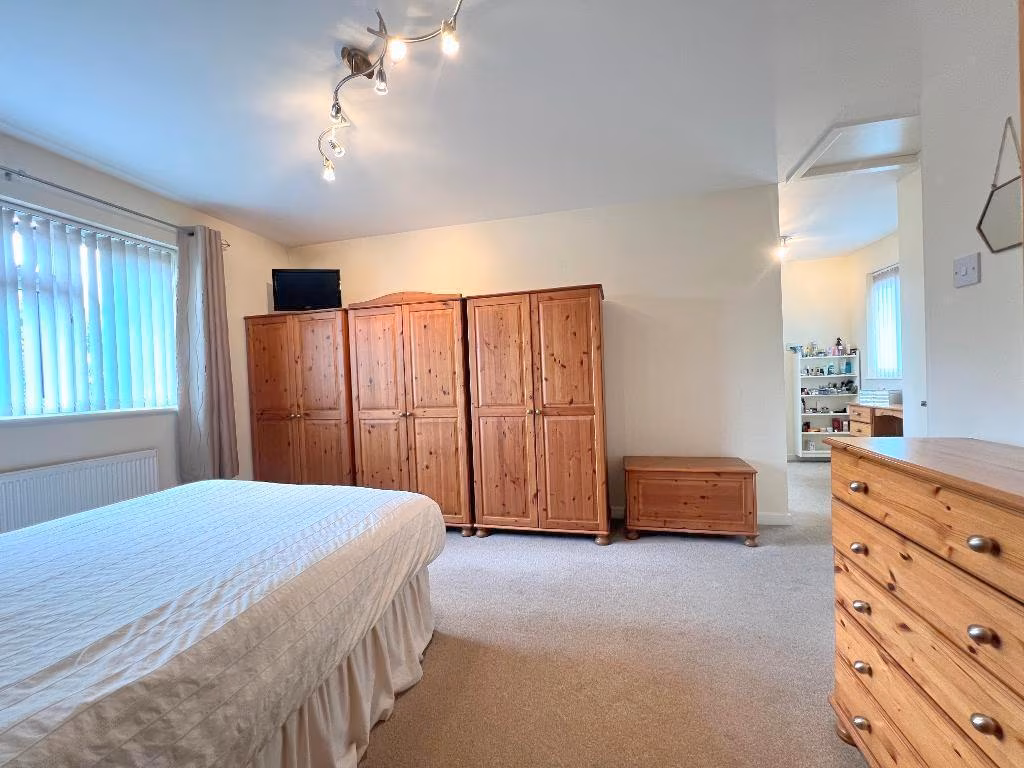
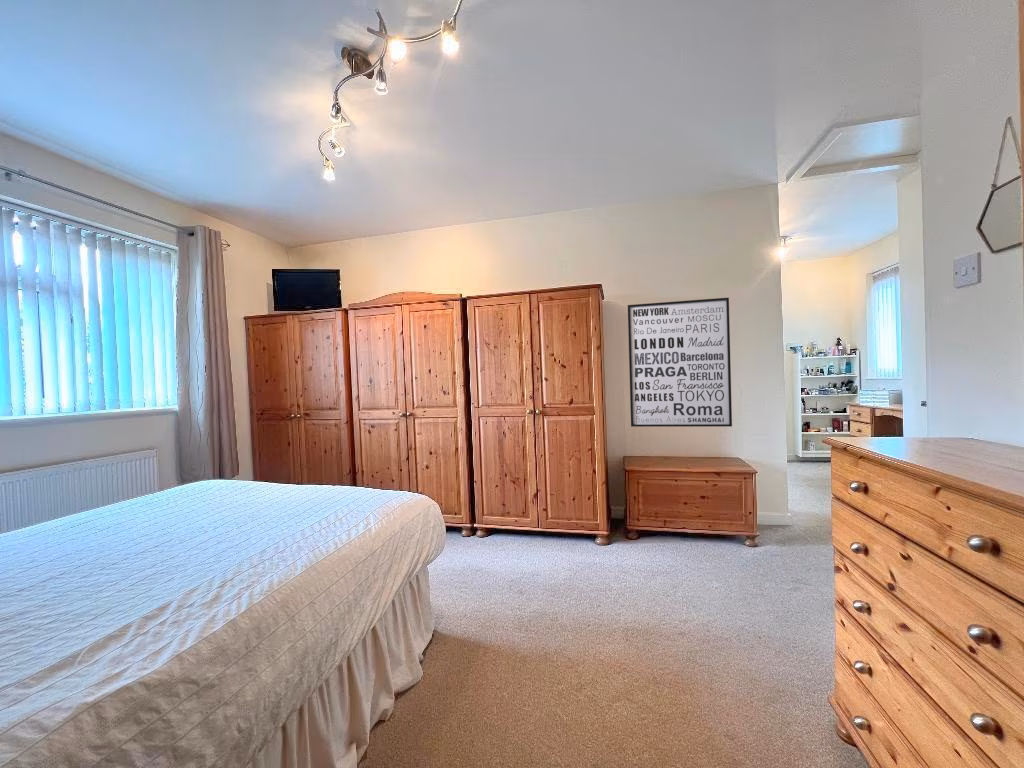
+ wall art (678, 364)
